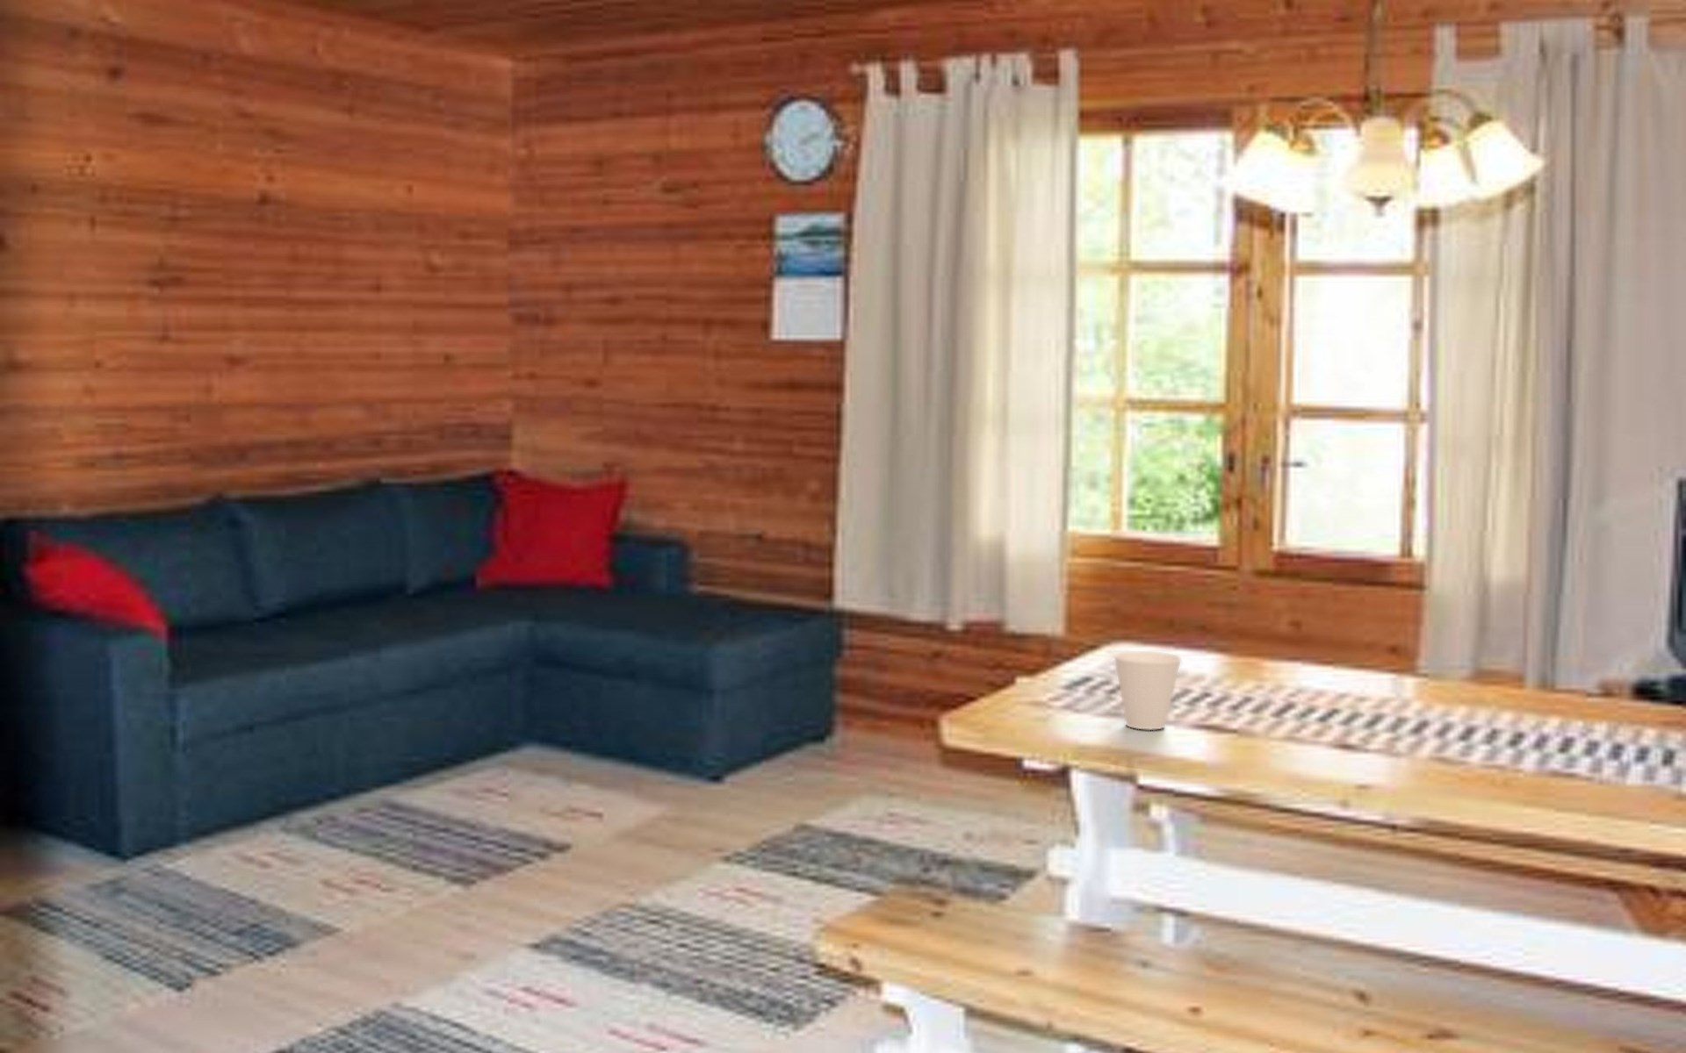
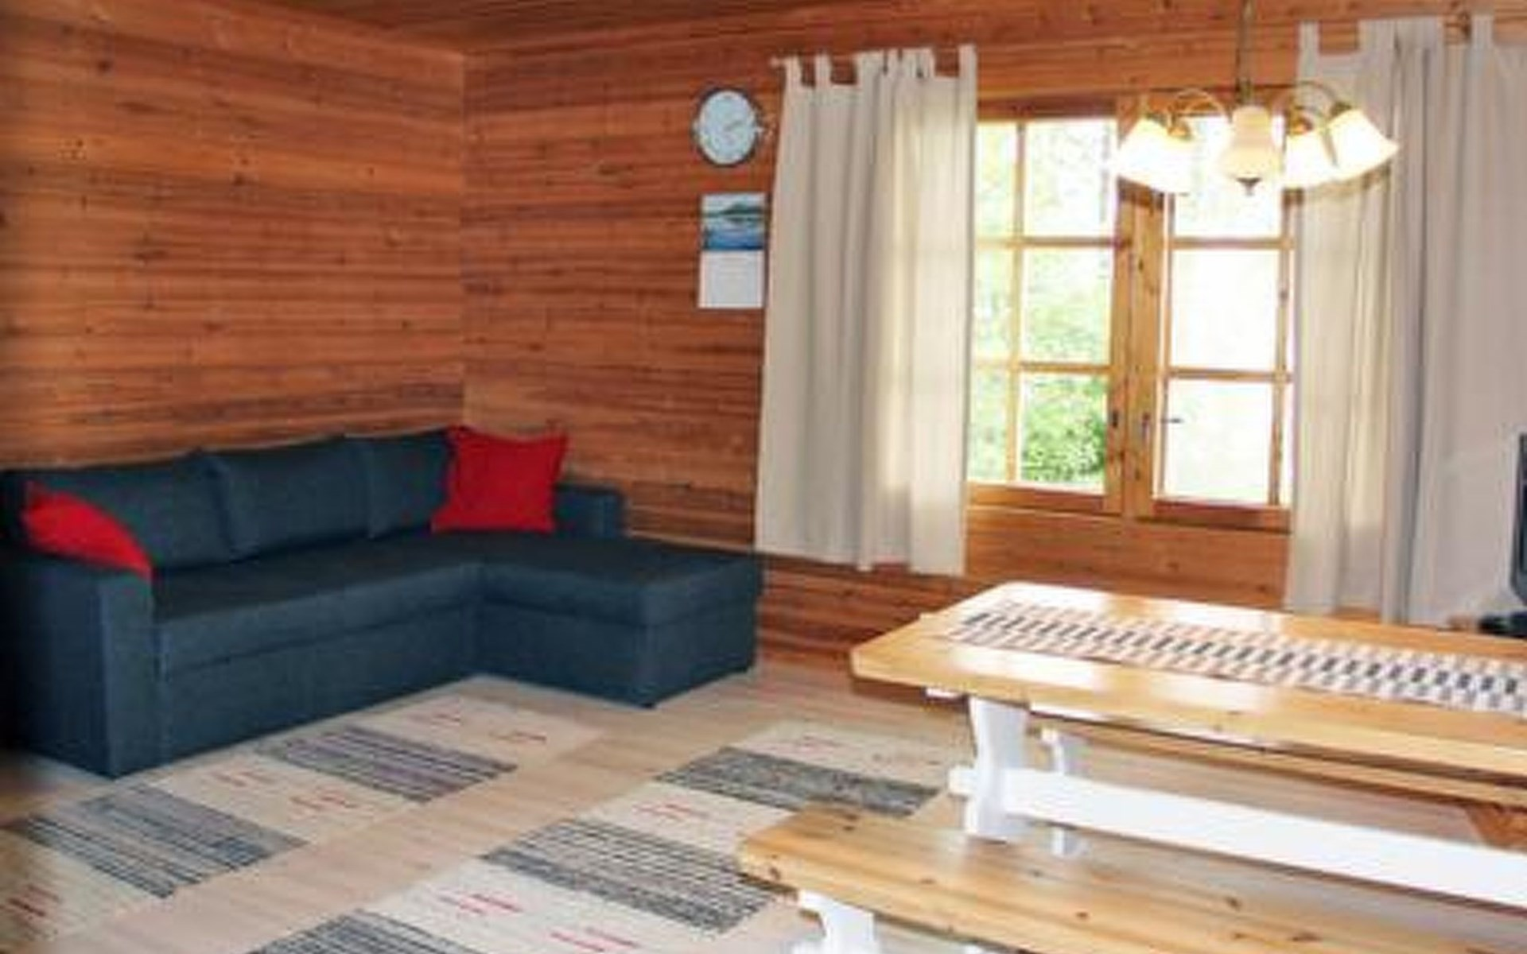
- cup (1146, 690)
